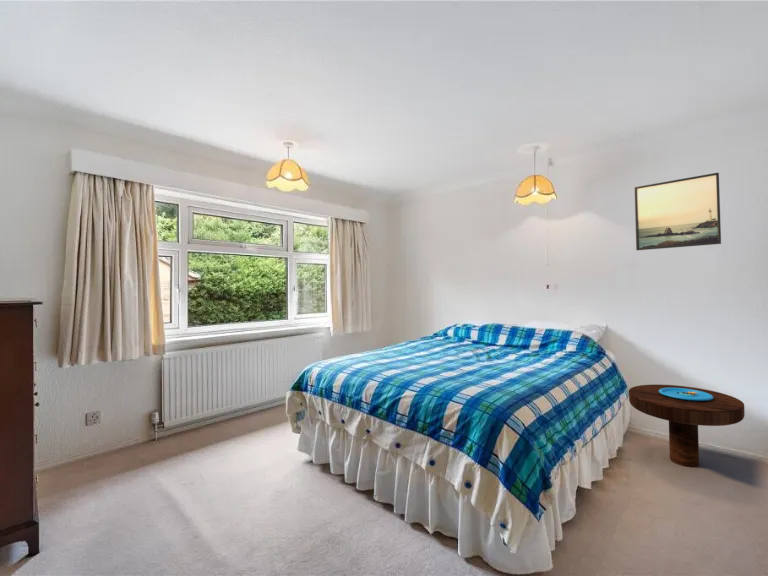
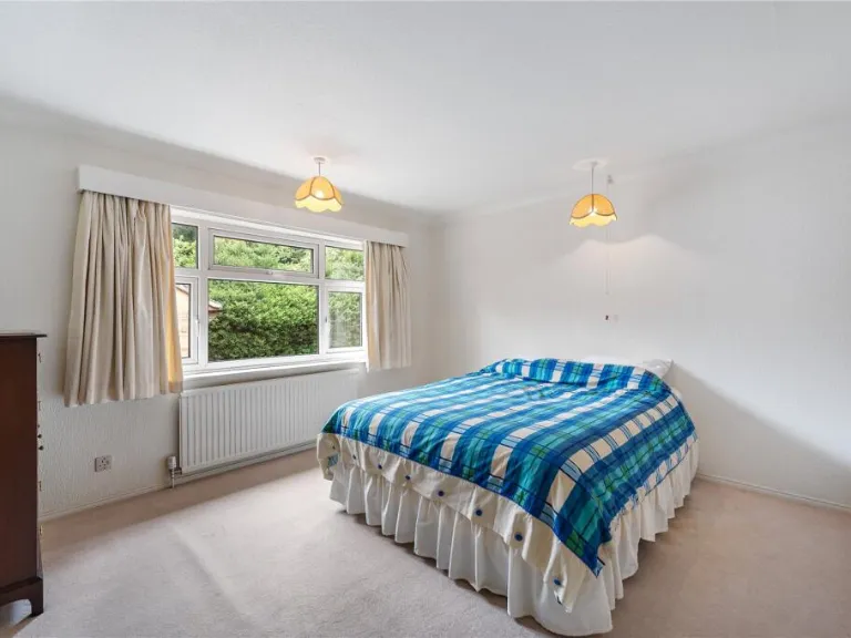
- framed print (675, 213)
- side table (683, 427)
